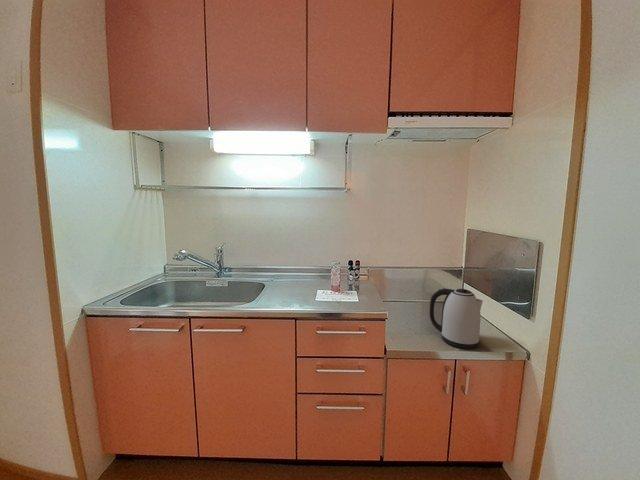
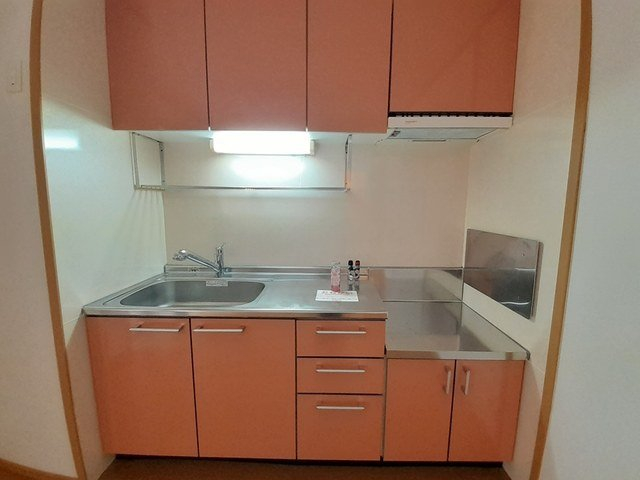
- kettle (454, 313)
